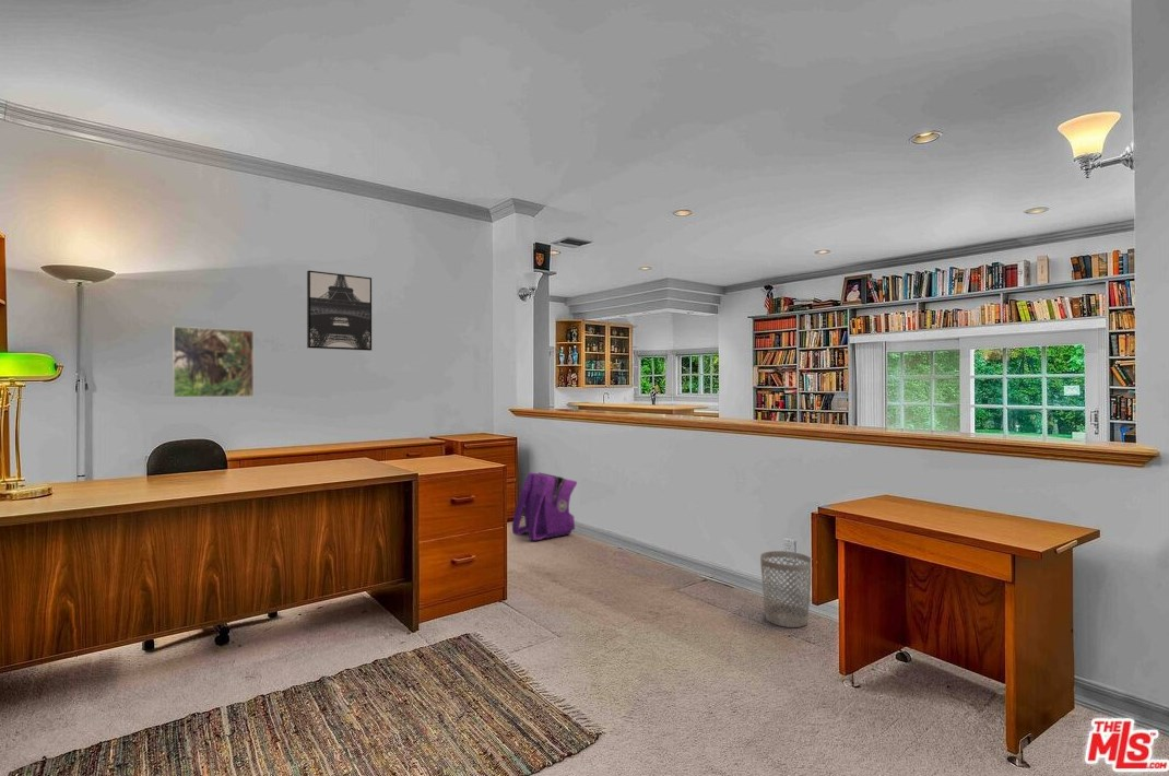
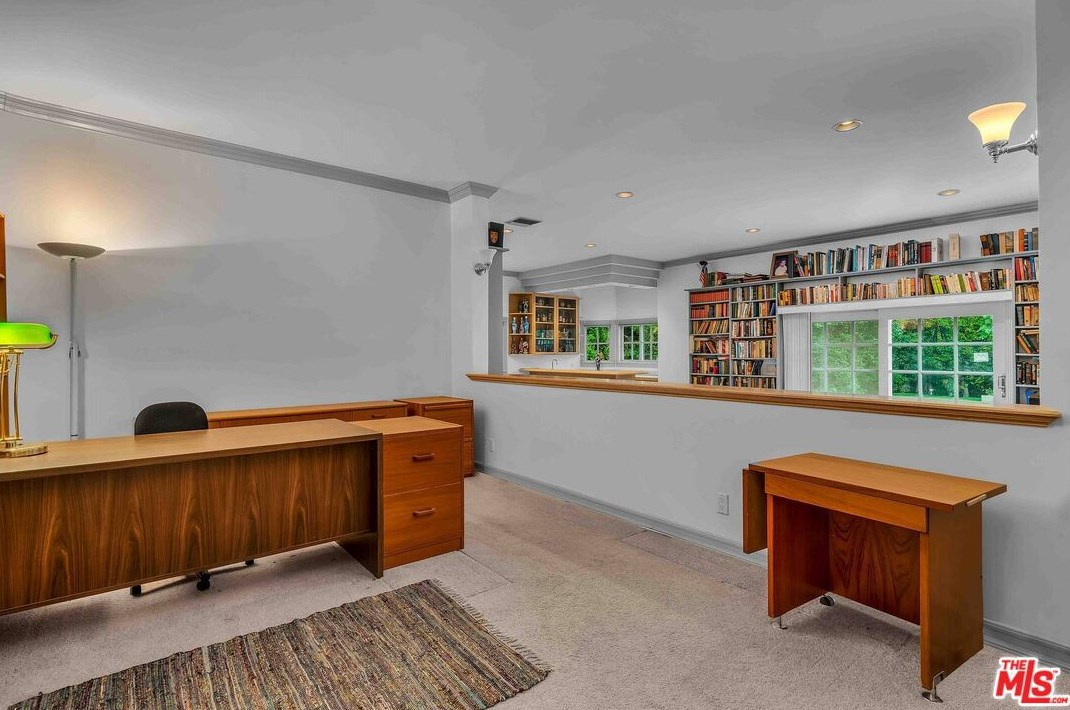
- wastebasket (786, 588)
- backpack (546, 503)
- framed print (214, 363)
- wall art (340, 311)
